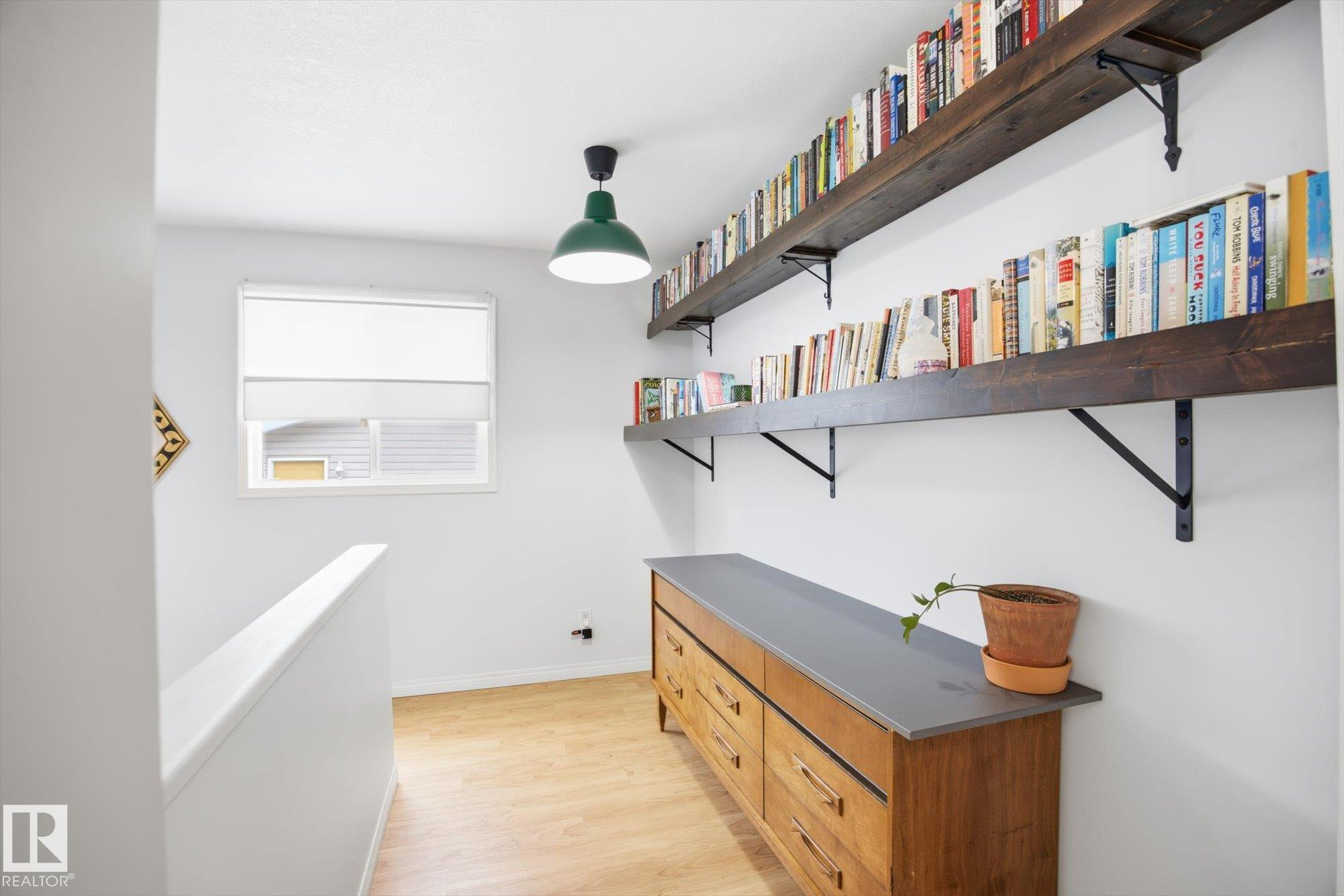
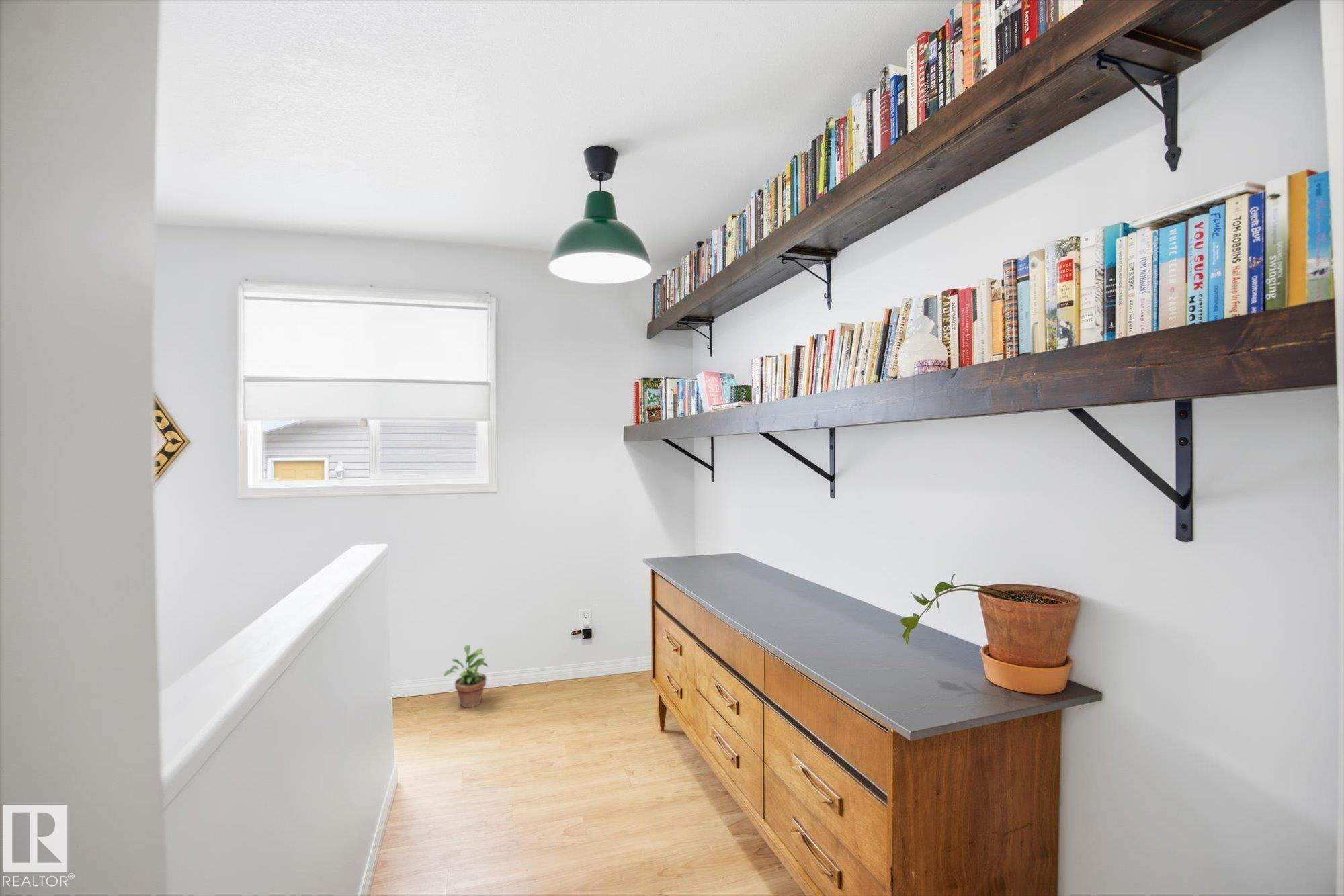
+ potted plant (466, 675)
